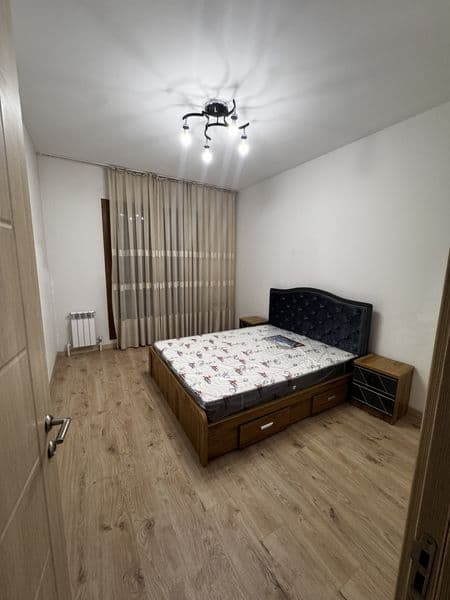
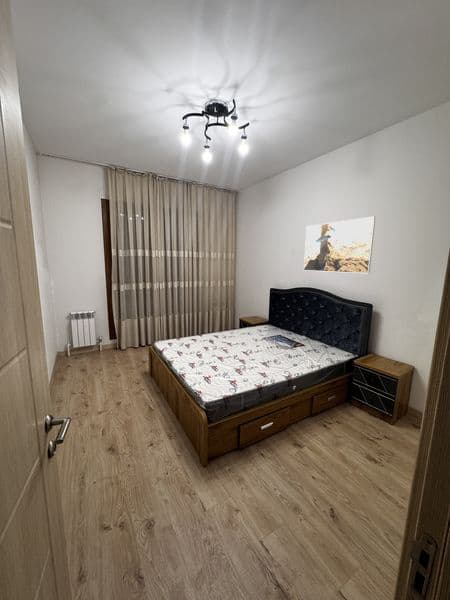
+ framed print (334, 247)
